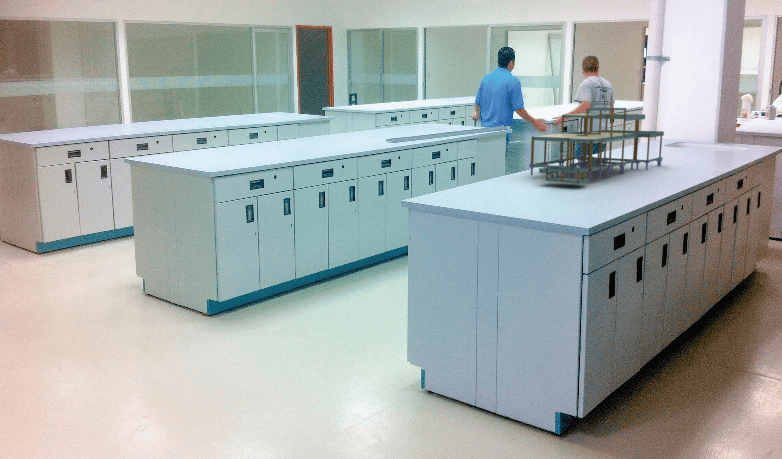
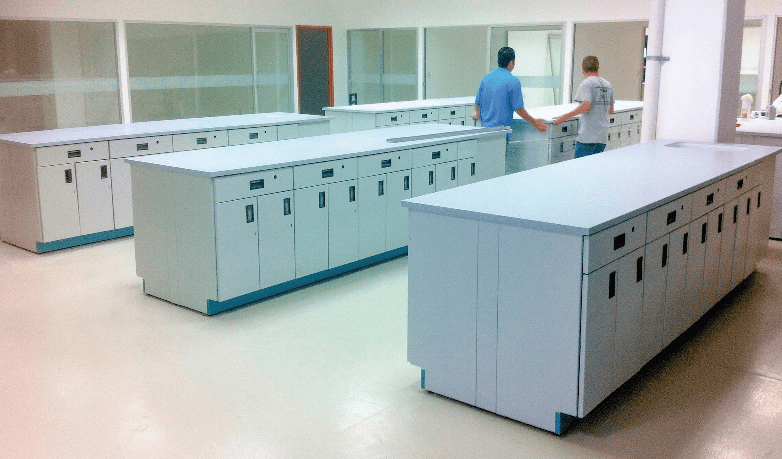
- laboratory equipment (593, 140)
